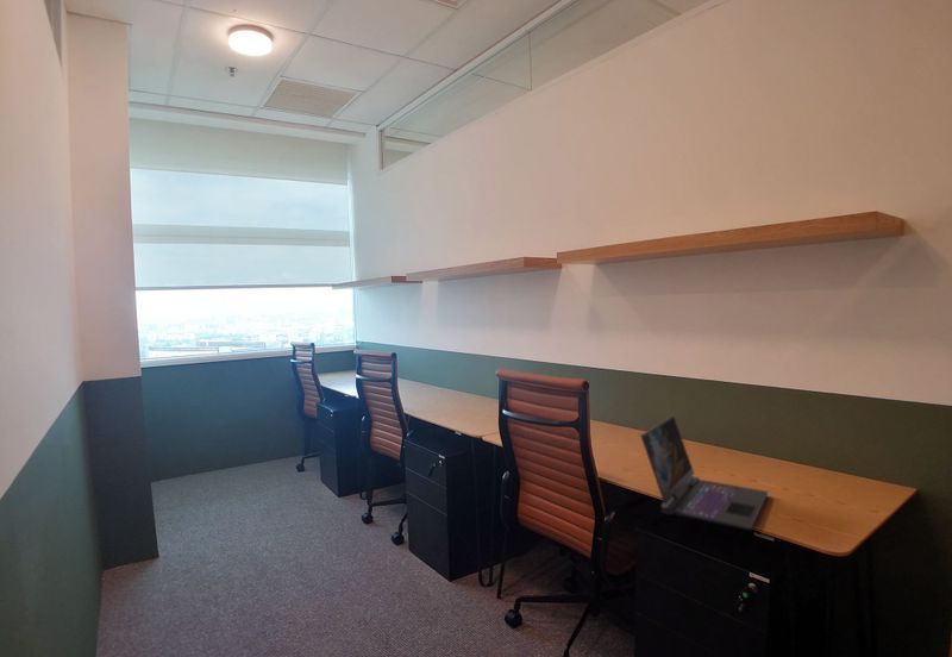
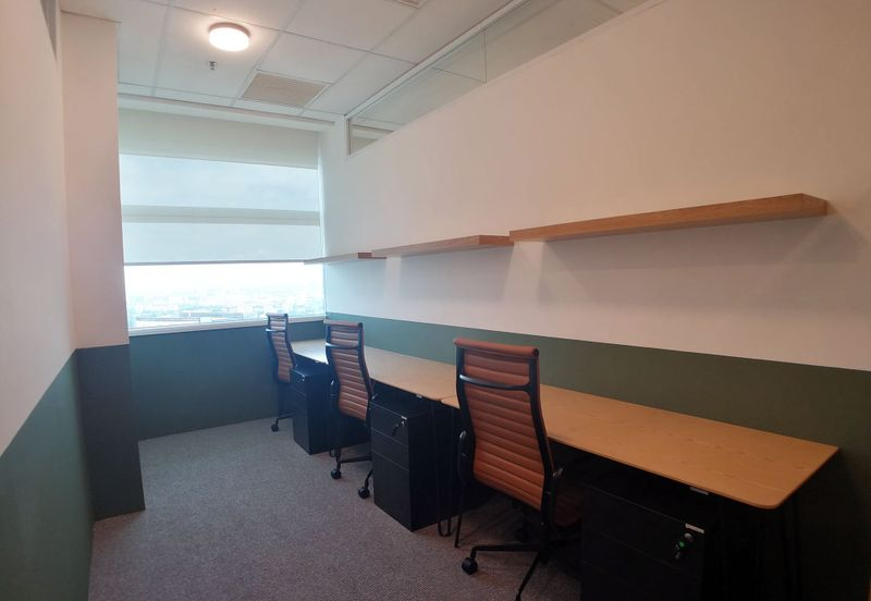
- laptop (699, 477)
